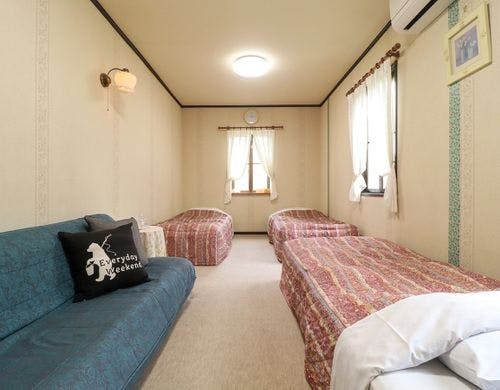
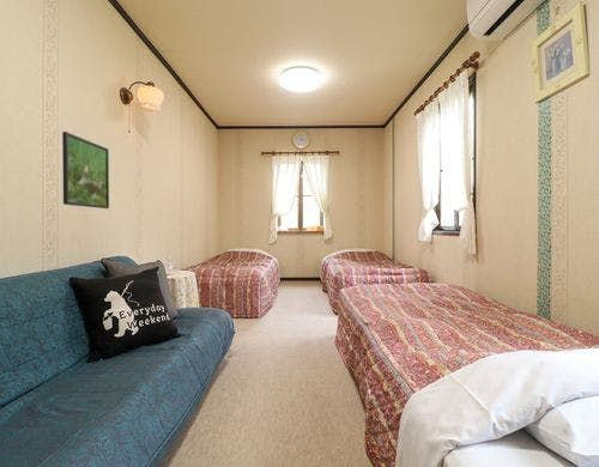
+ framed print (87, 174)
